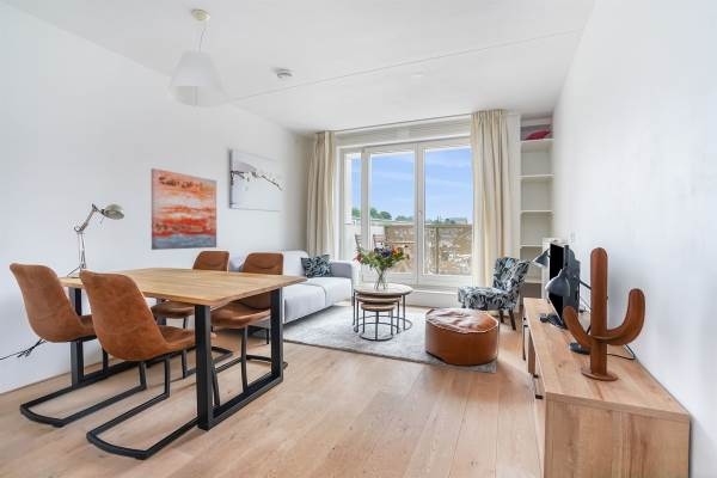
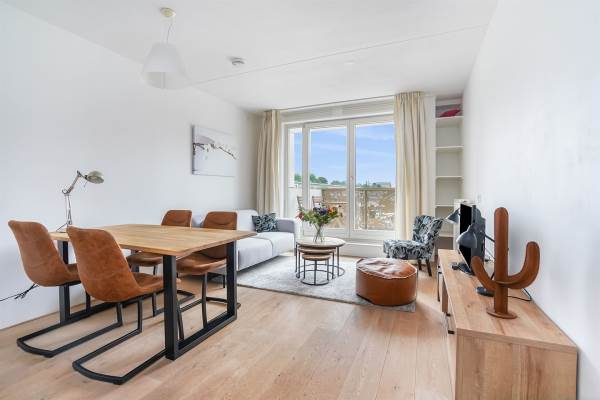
- wall art (186, 212)
